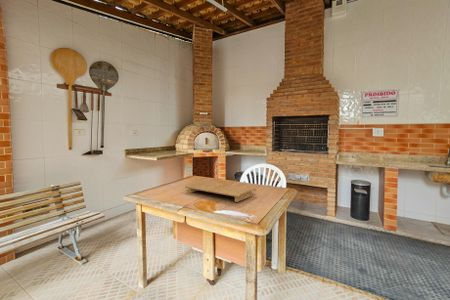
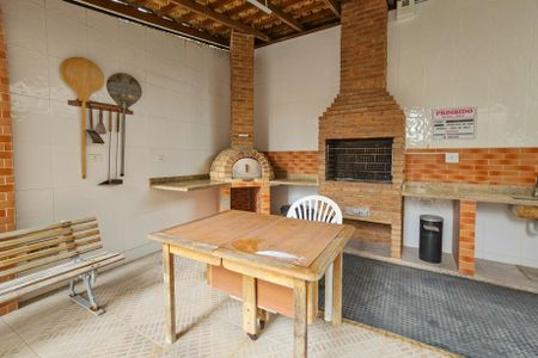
- cutting board (219, 190)
